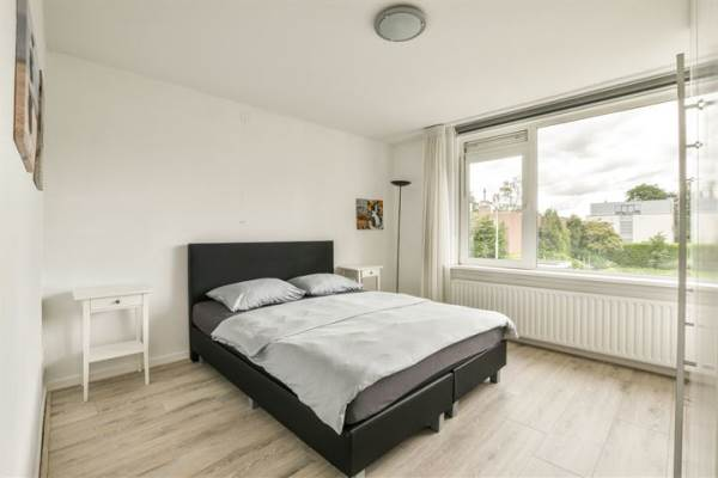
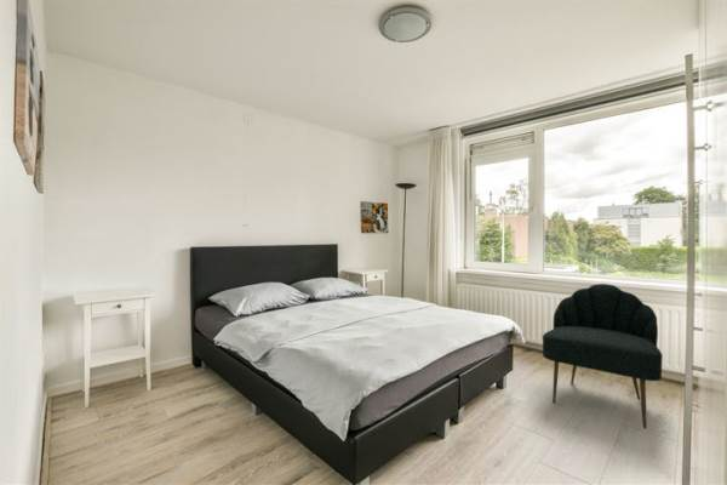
+ chair (600, 344)
